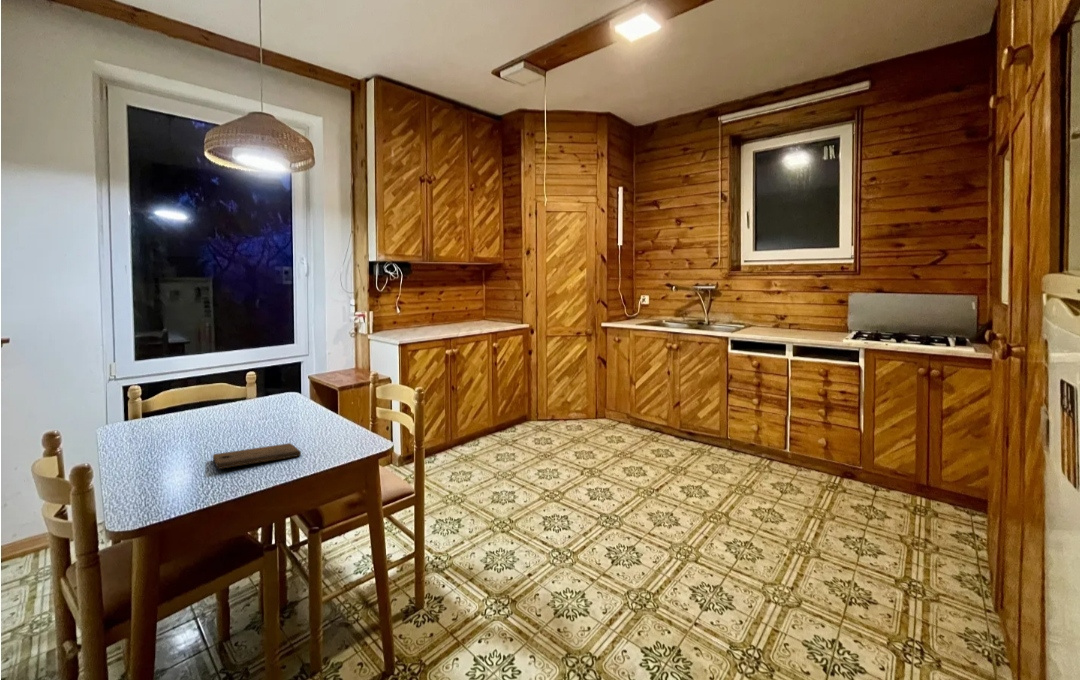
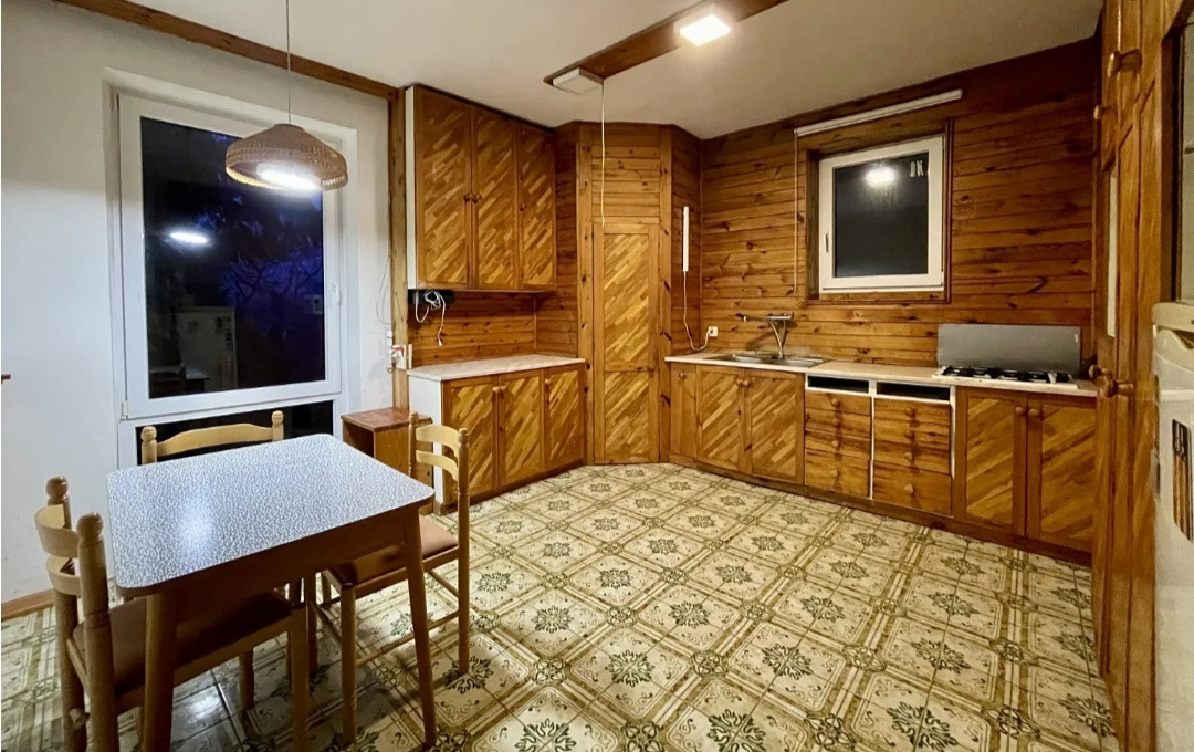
- cutting board (257, 455)
